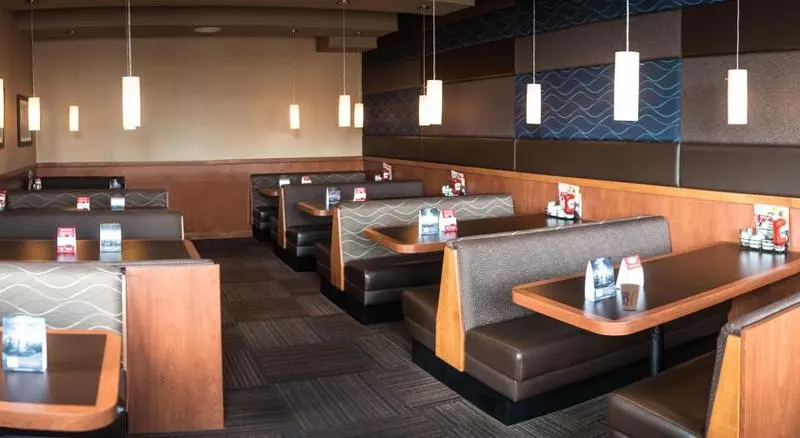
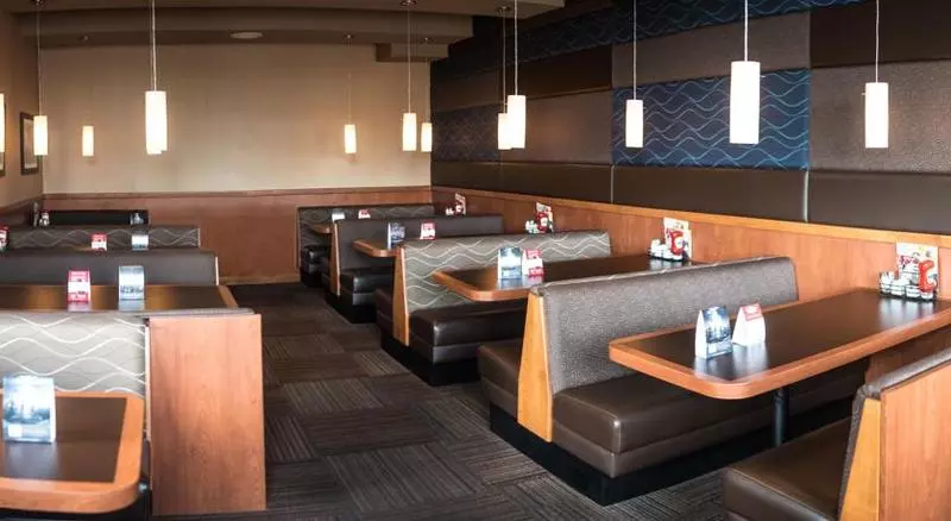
- cup (629, 296)
